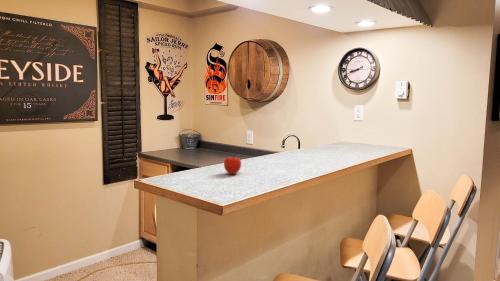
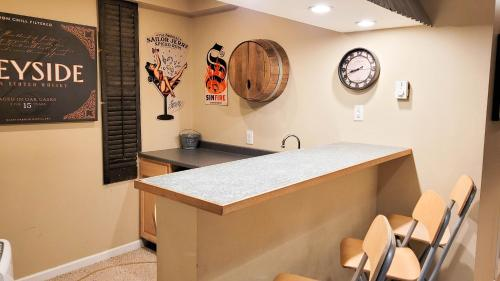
- fruit (232, 164)
